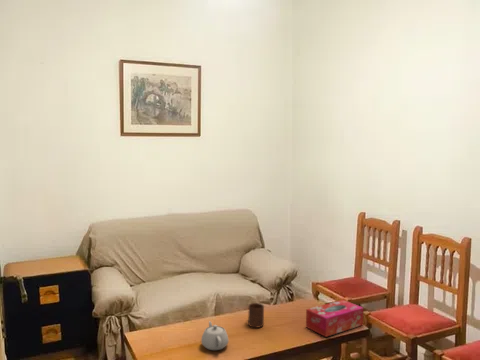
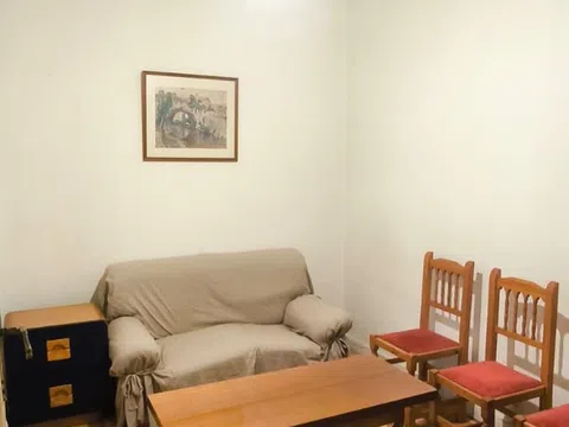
- cup (254, 314)
- tissue box (334, 317)
- teapot (214, 335)
